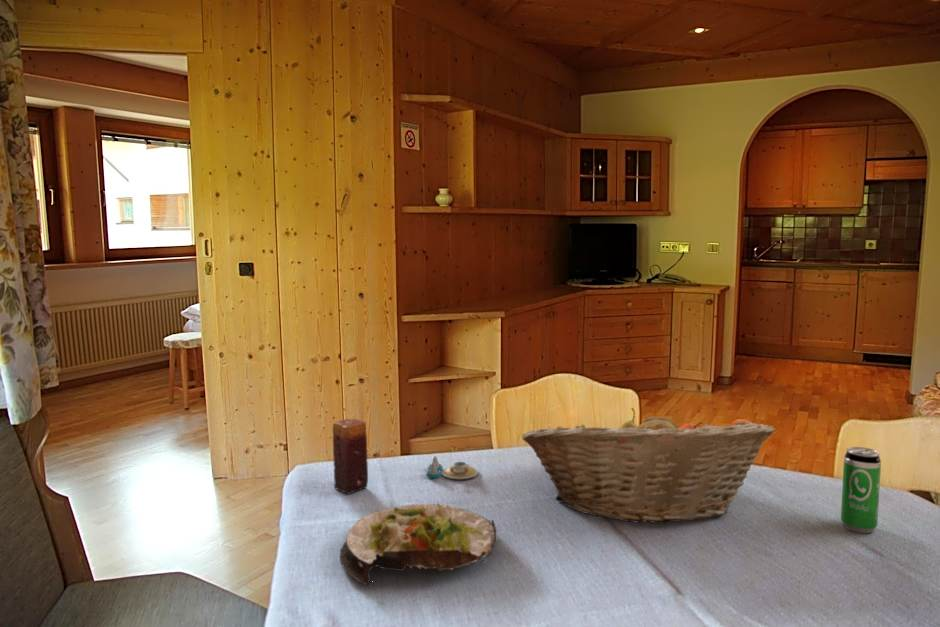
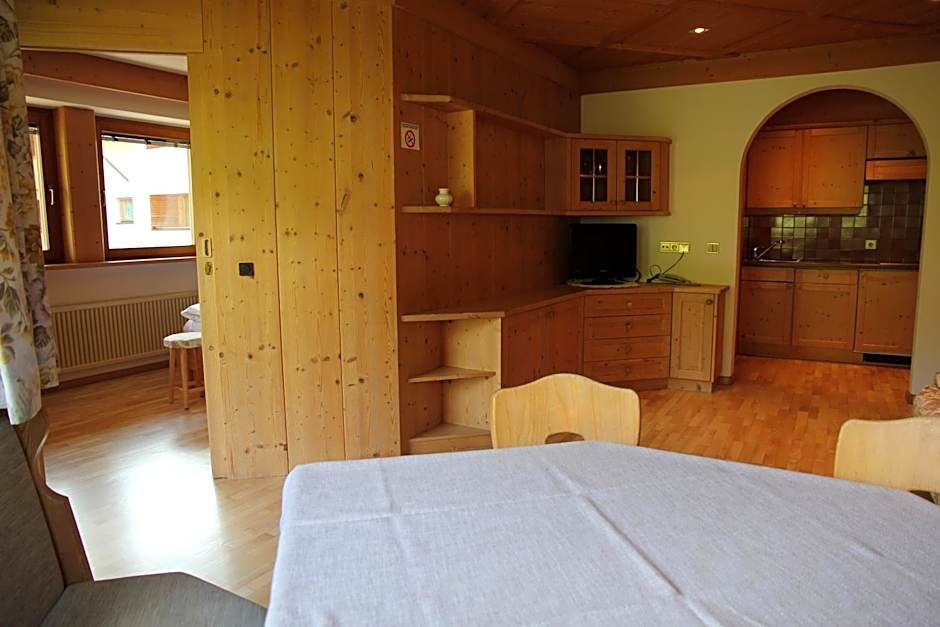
- salad plate (419, 531)
- beverage can (860, 489)
- candle (350, 454)
- salt and pepper shaker set (452, 466)
- fruit basket (643, 452)
